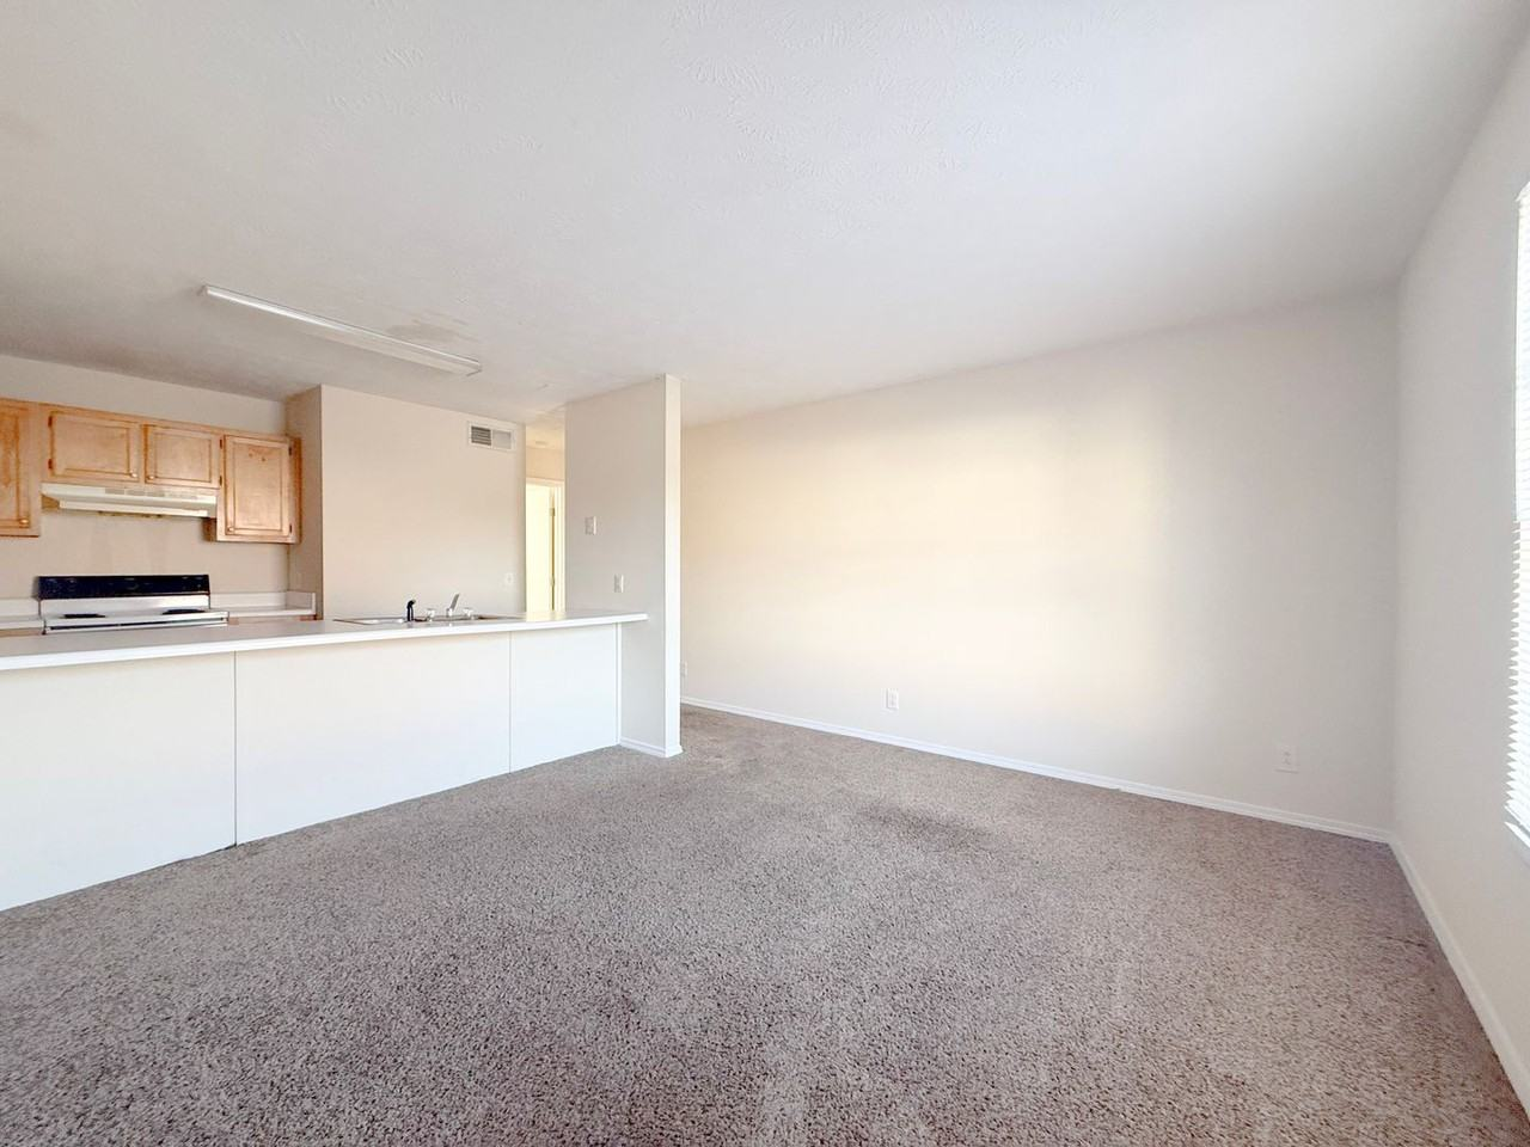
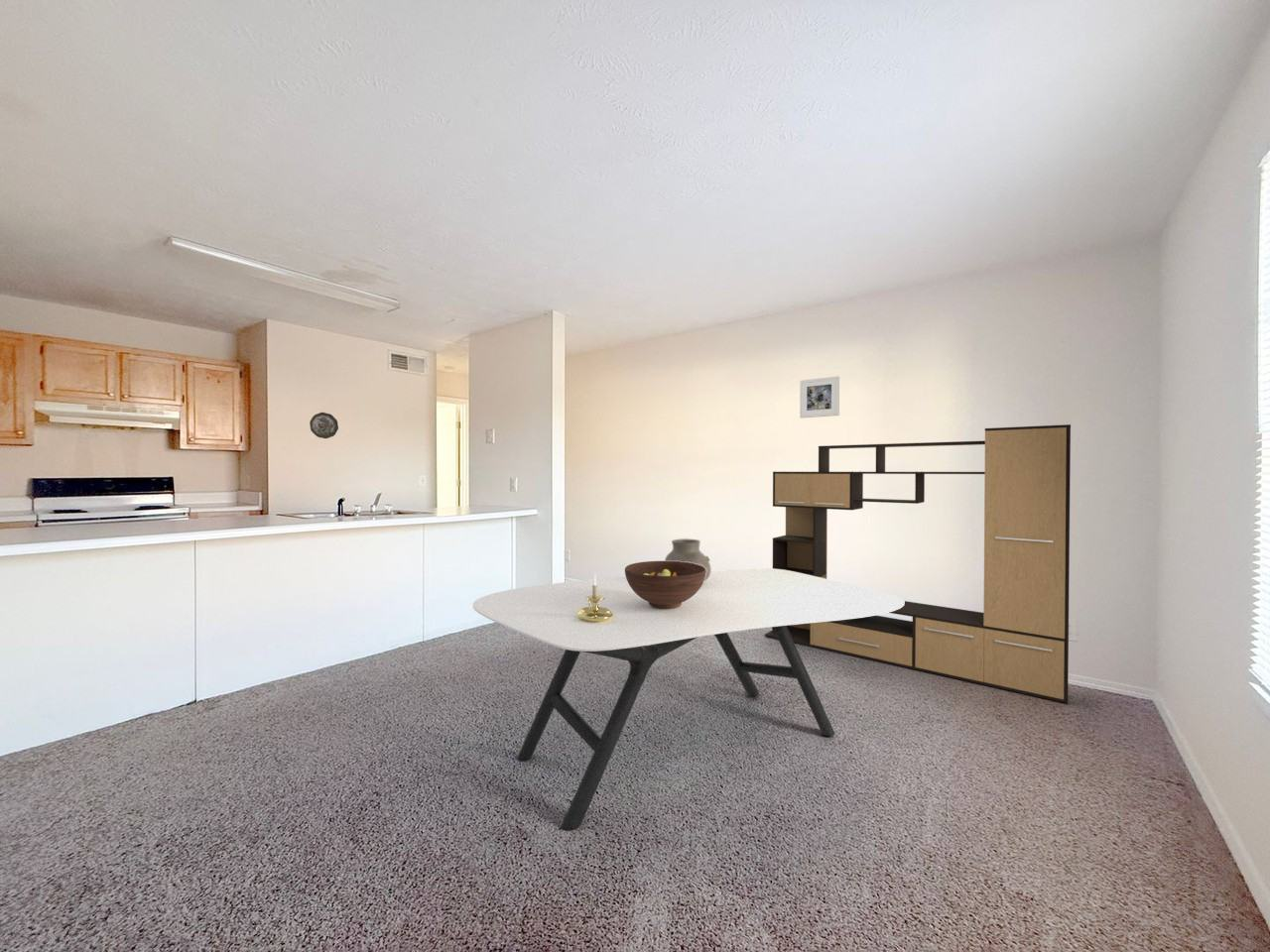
+ dining table (675, 649)
+ decorative plate (323, 425)
+ media console (897, 502)
+ candle holder (594, 594)
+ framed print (819, 398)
+ vase (687, 560)
+ fruit bowl (665, 586)
